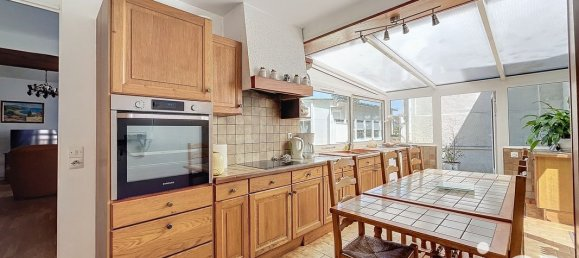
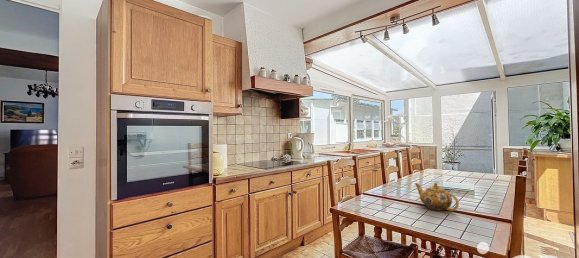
+ teapot (435, 195)
